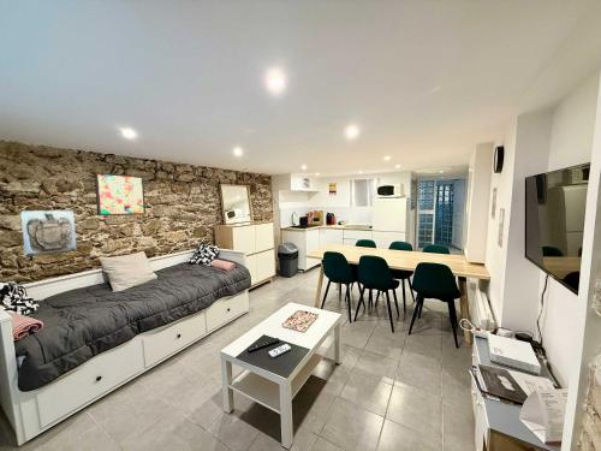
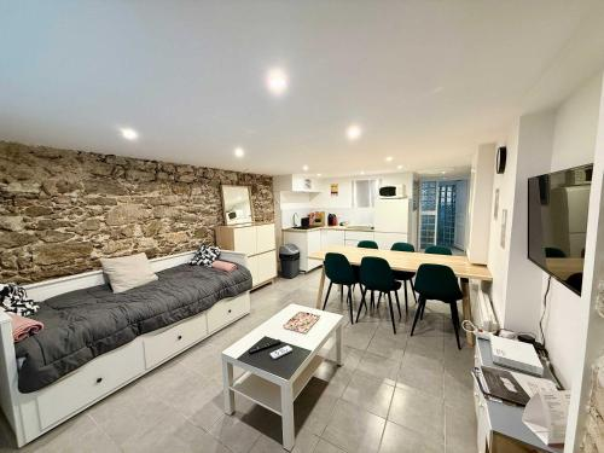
- wall art (121, 195)
- wall sculpture (50, 232)
